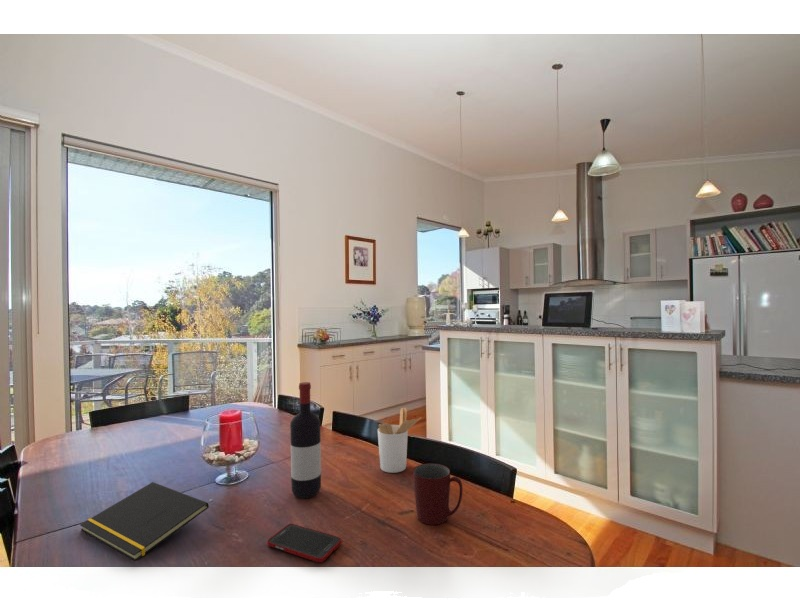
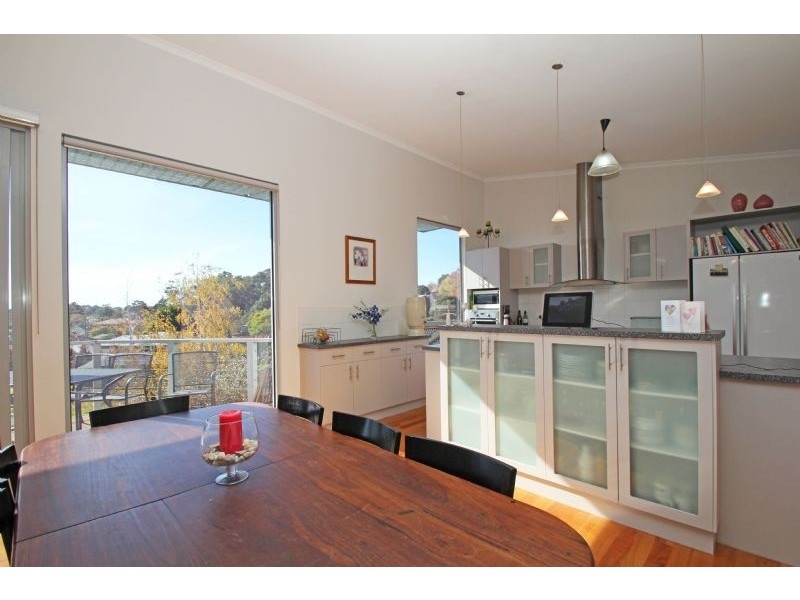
- mug (438, 494)
- notepad (145, 516)
- utensil holder (399, 440)
- cell phone (304, 542)
- wine bottle (305, 438)
